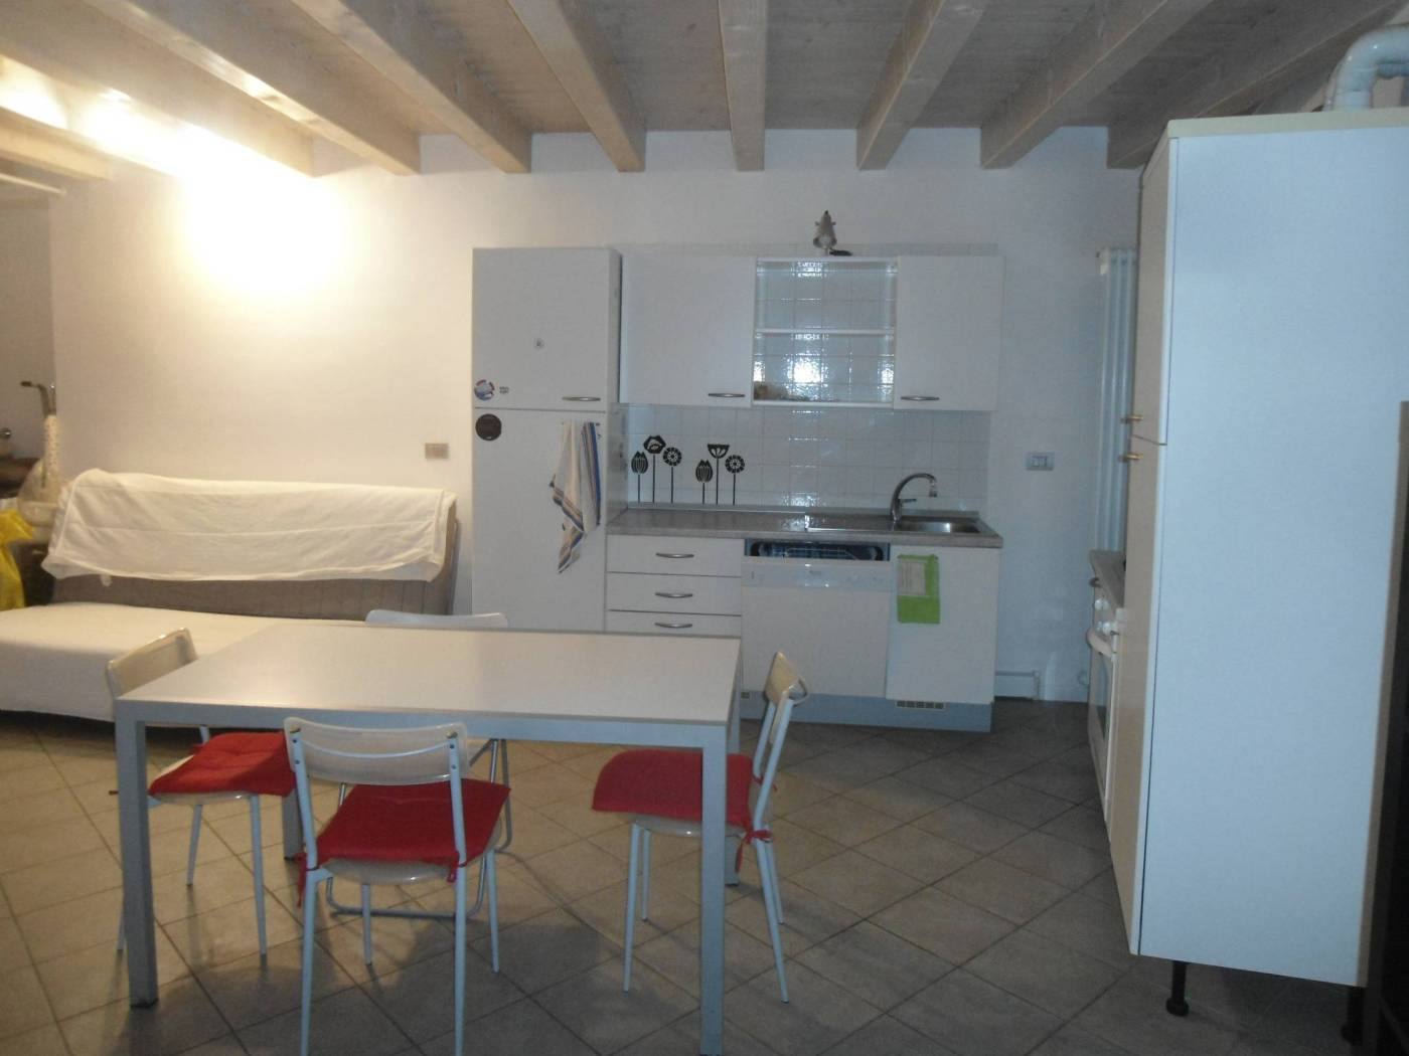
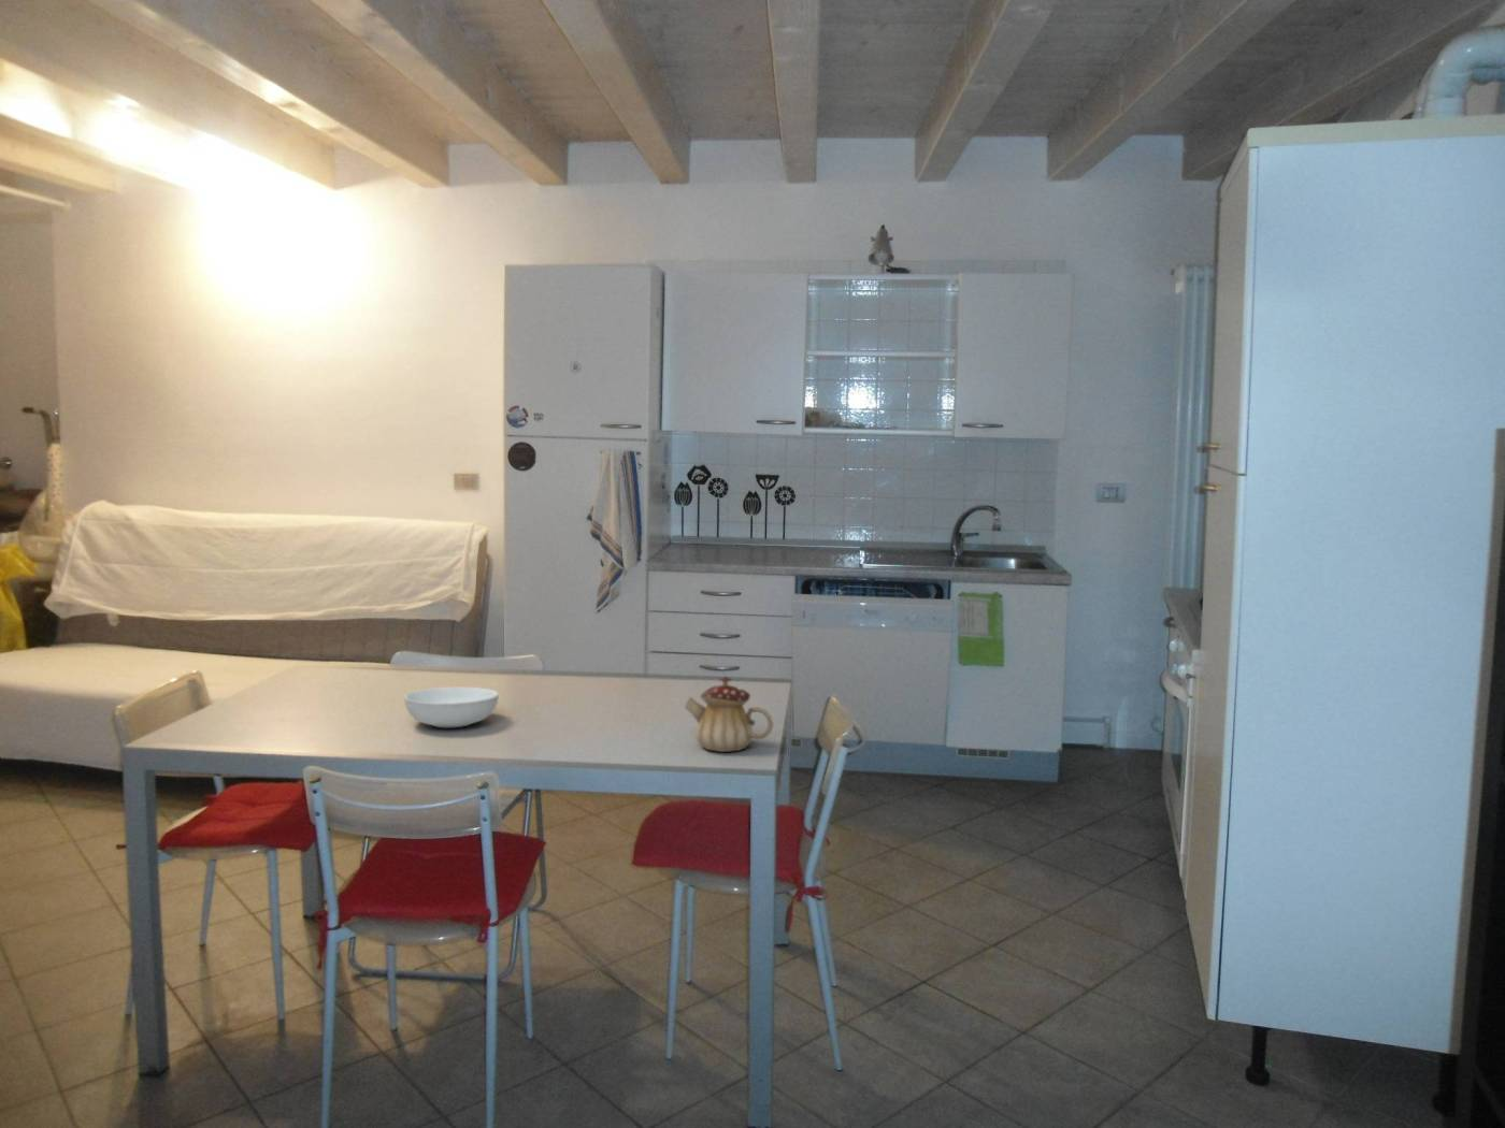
+ teapot (729, 711)
+ serving bowl (451, 707)
